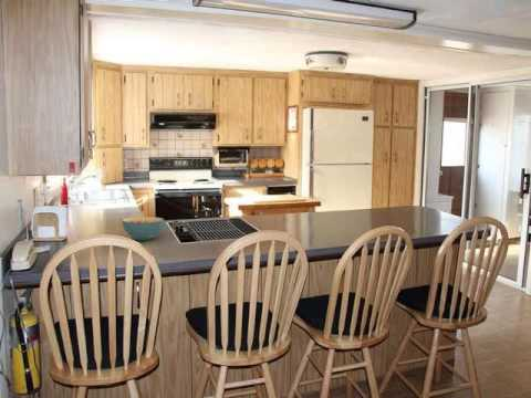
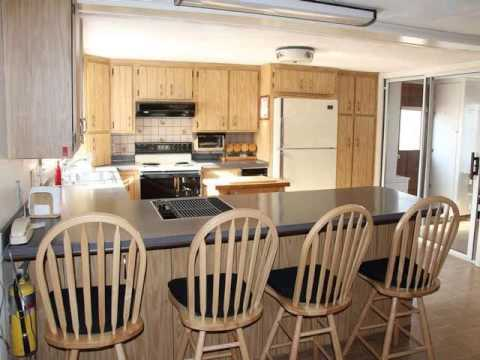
- cereal bowl (143, 229)
